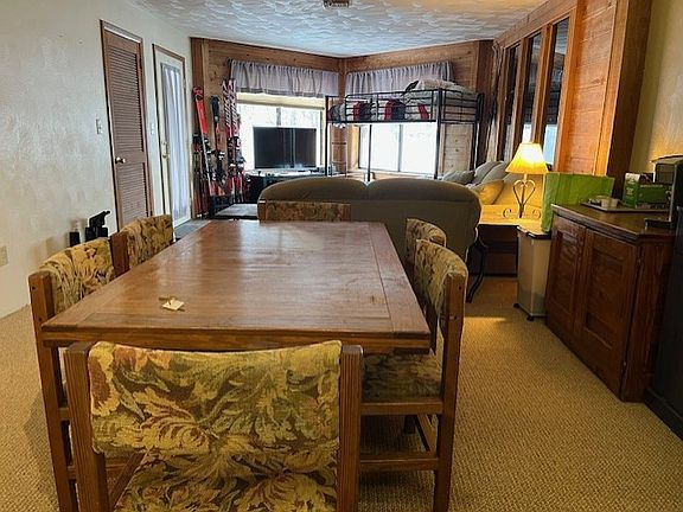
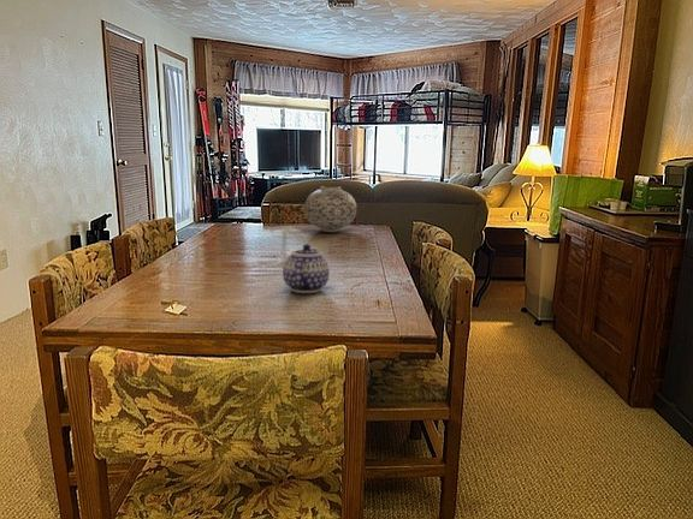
+ teapot (306, 267)
+ vase (330, 208)
